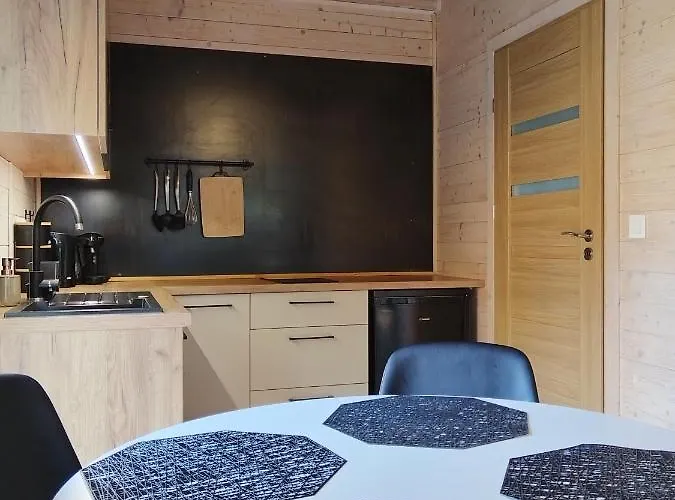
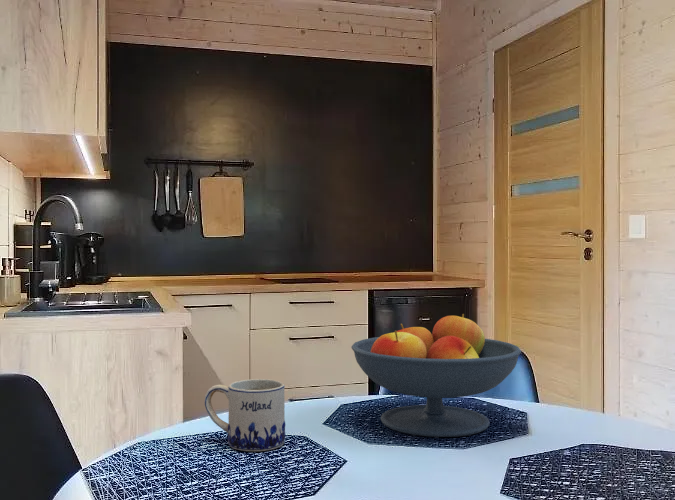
+ fruit bowl (434, 370)
+ mug (248, 413)
